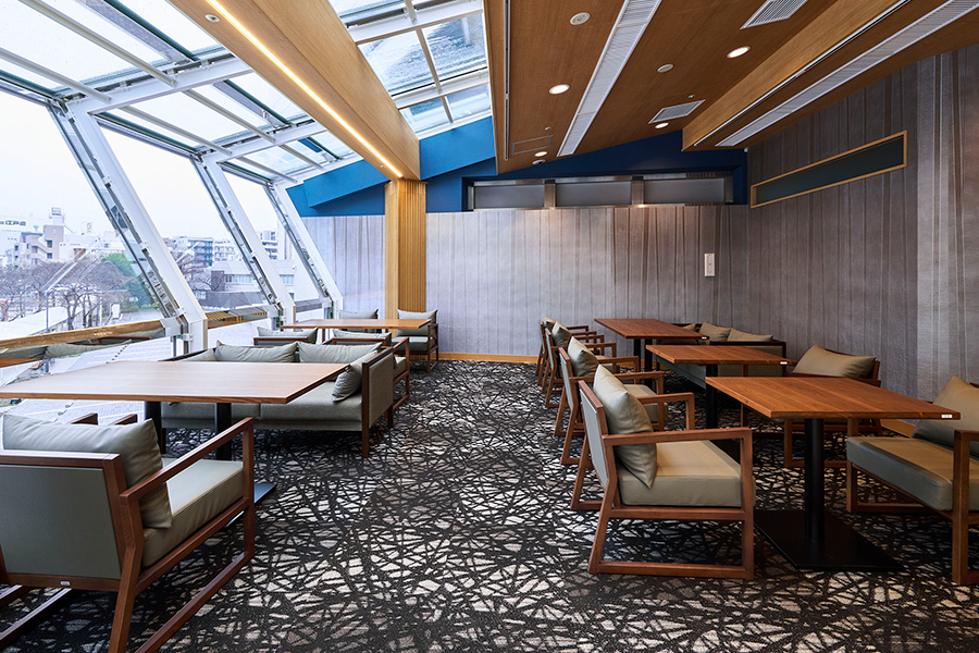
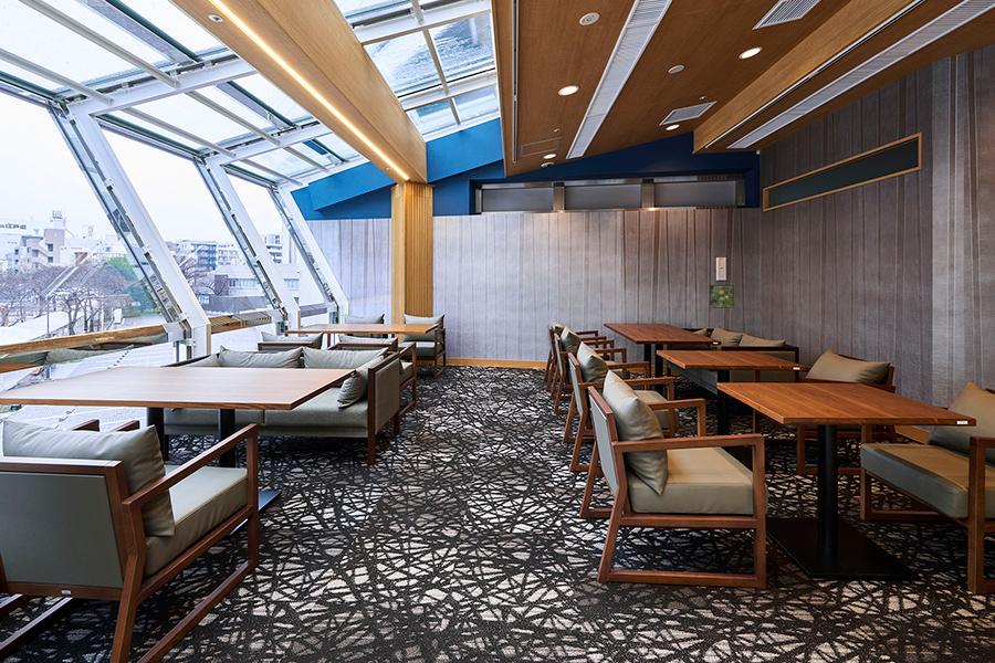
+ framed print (721, 296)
